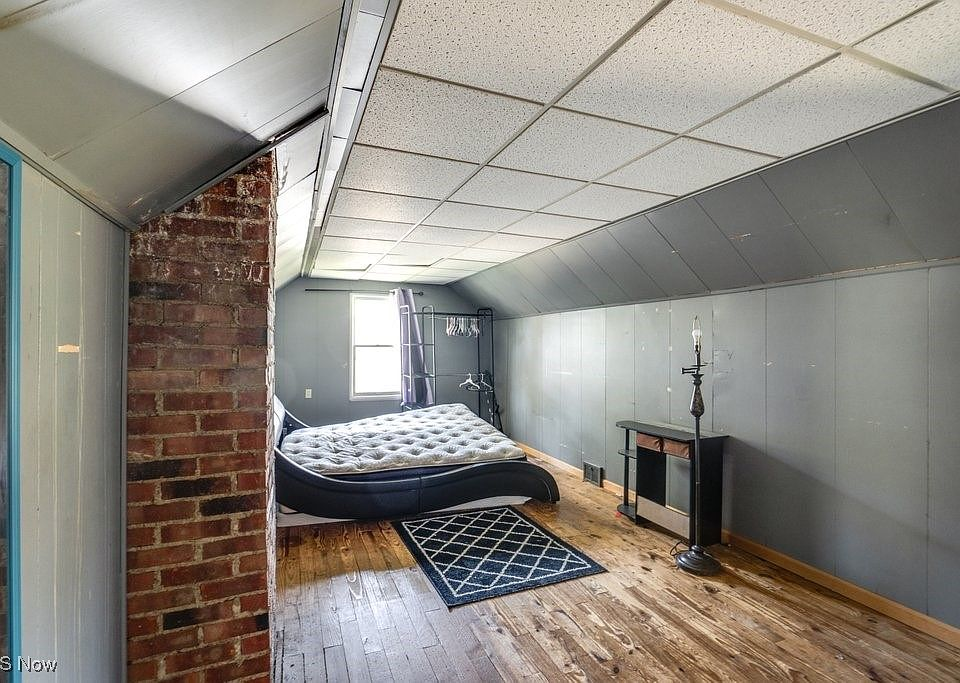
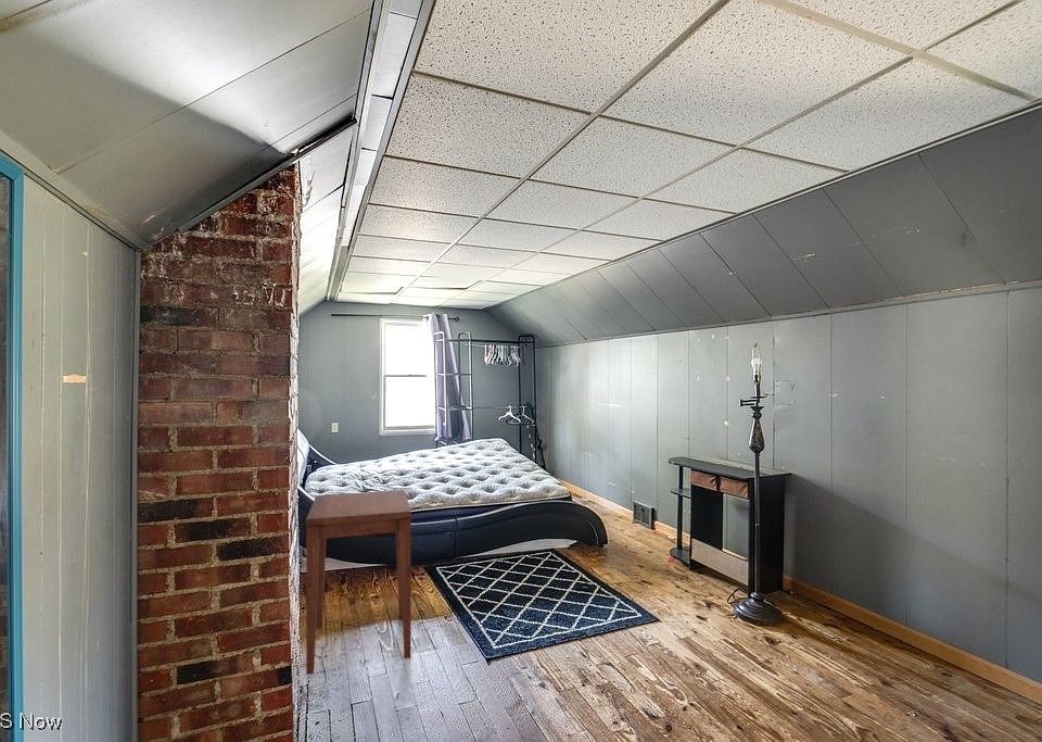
+ side table (323, 571)
